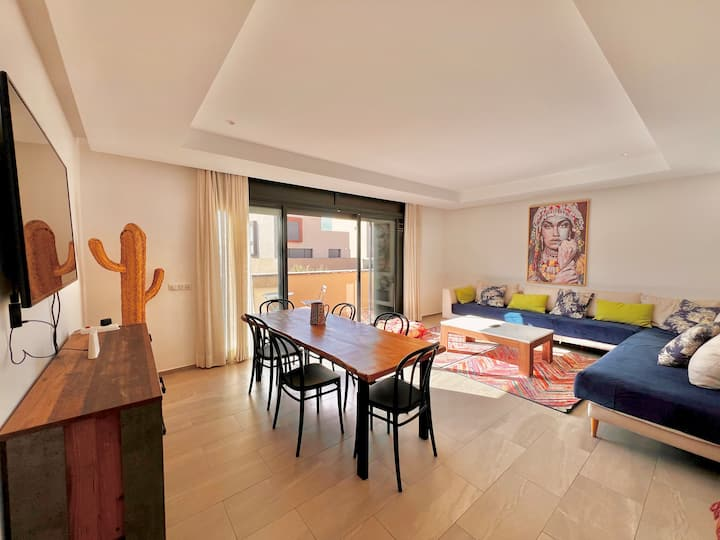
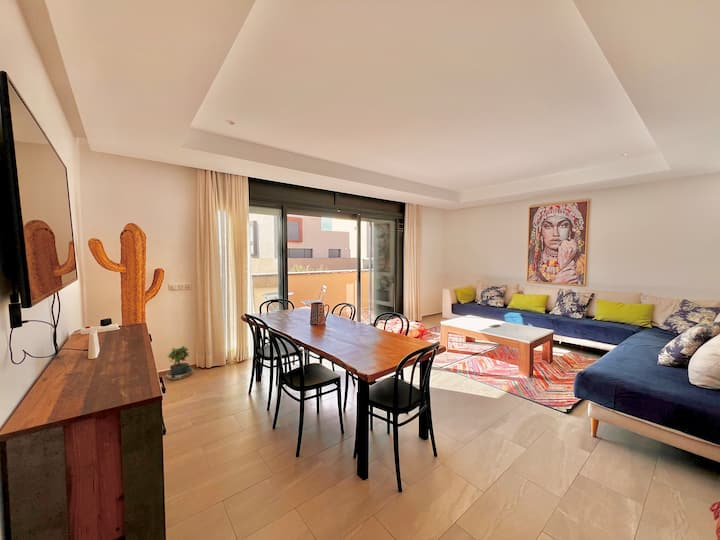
+ potted plant (178, 361)
